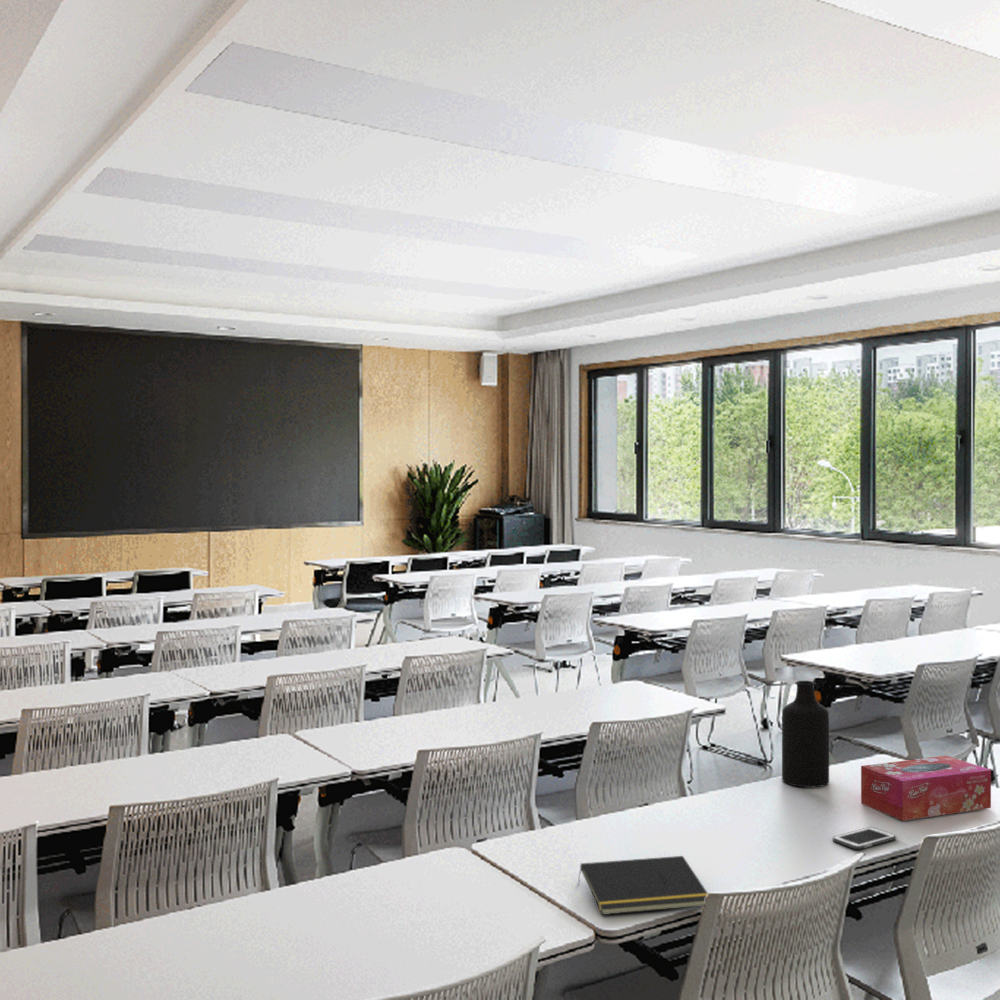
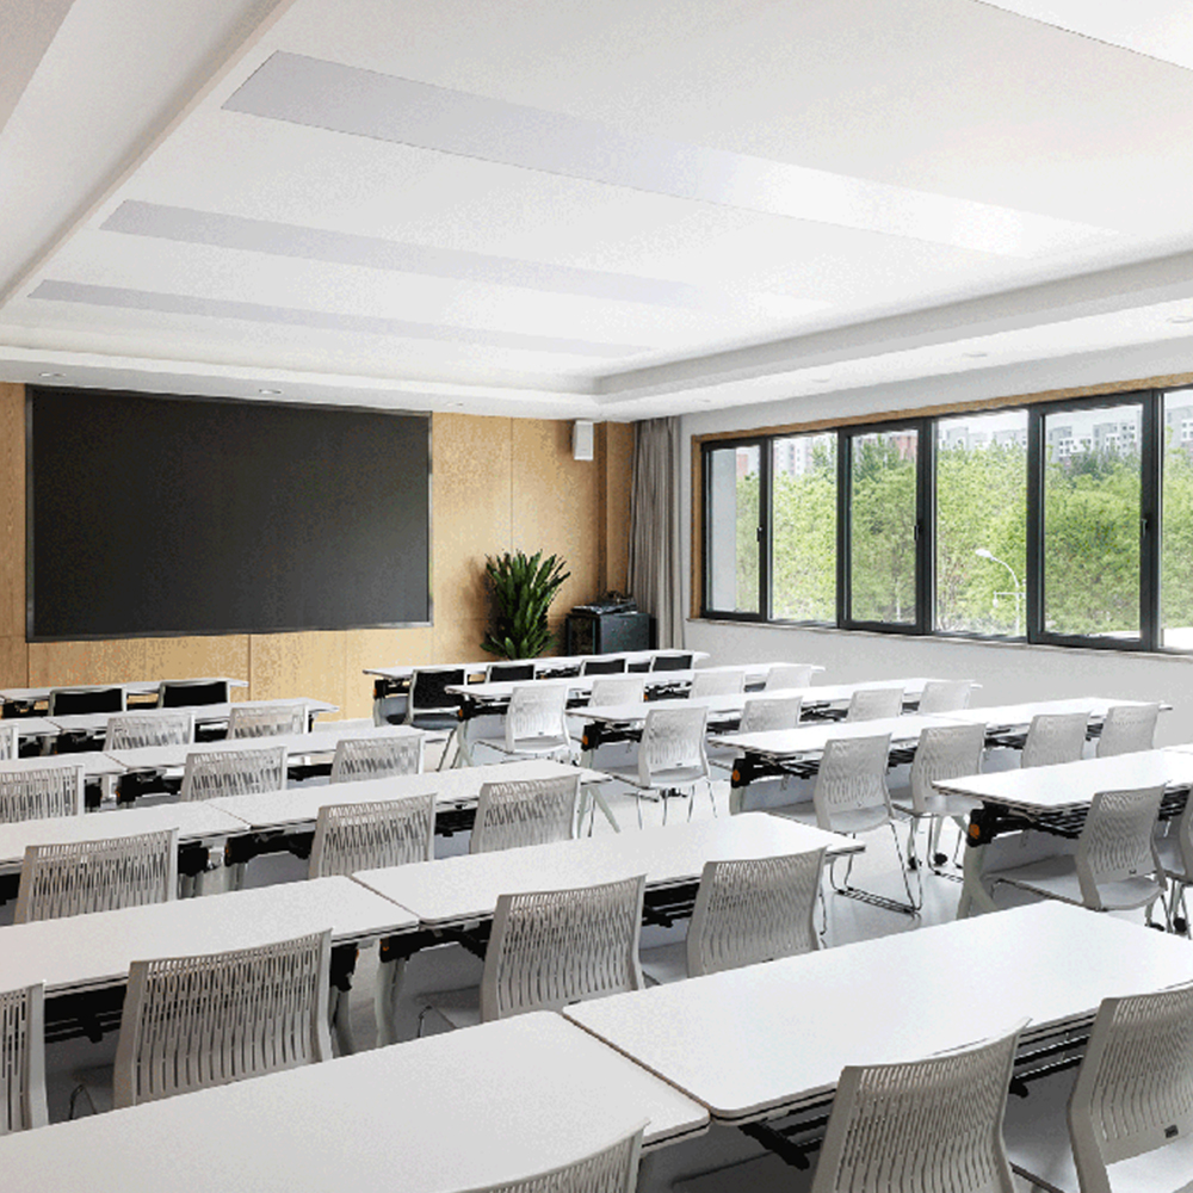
- notepad (644, 883)
- tissue box (925, 786)
- bottle (805, 731)
- cell phone (864, 838)
